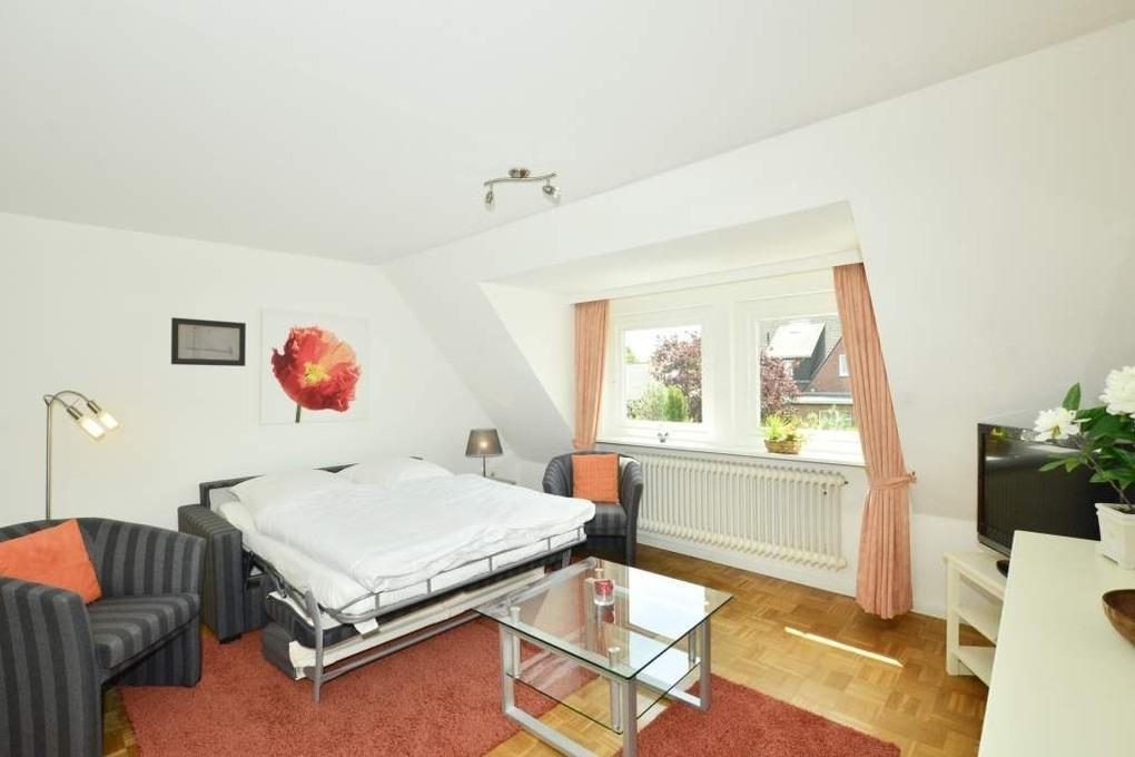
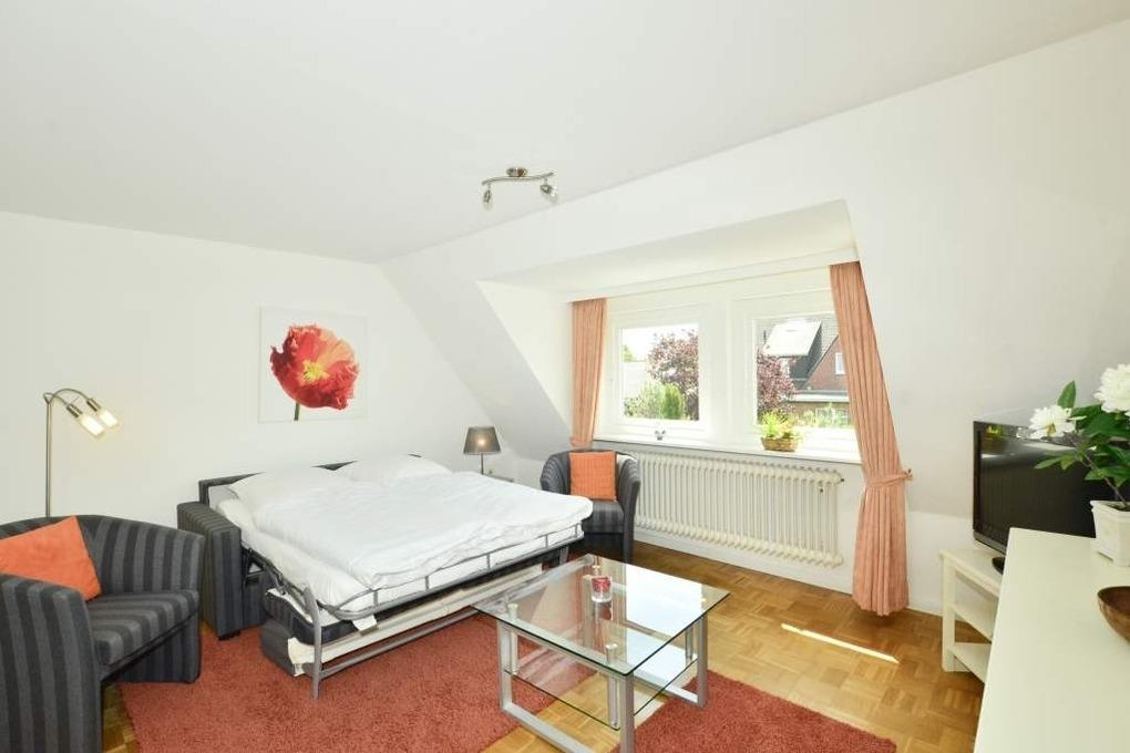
- wall art (209, 343)
